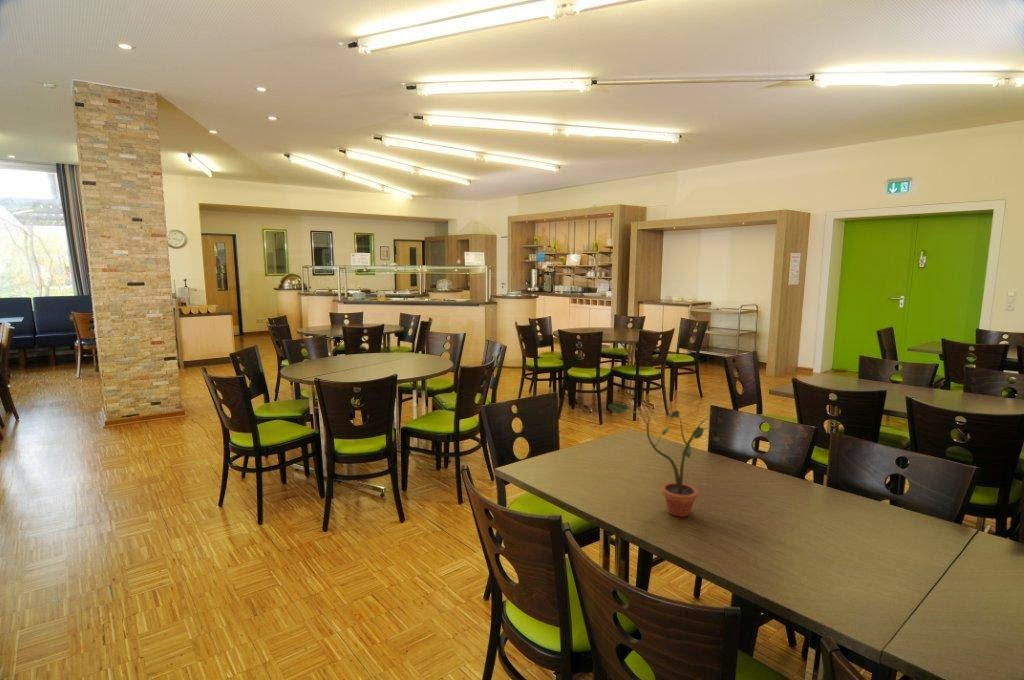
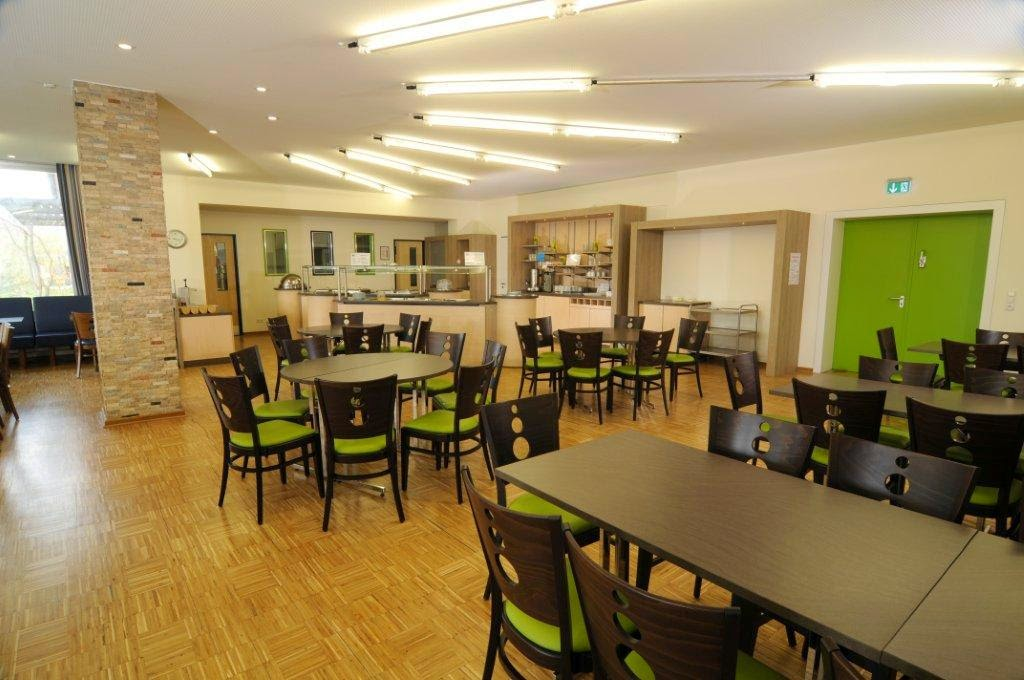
- potted plant (669, 457)
